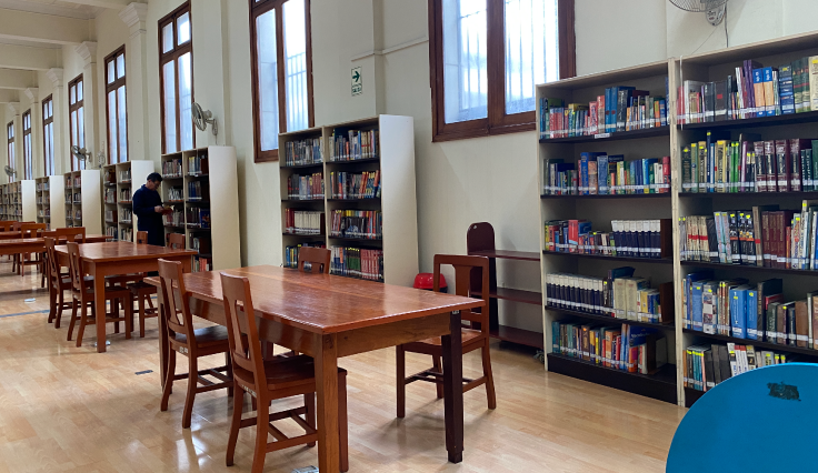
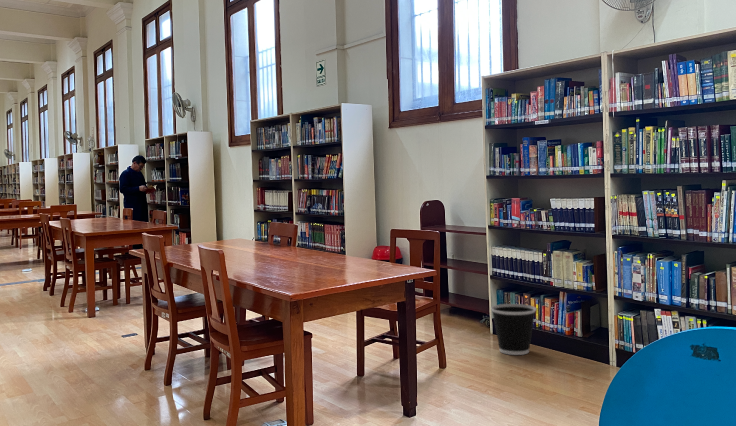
+ wastebasket (513, 329)
